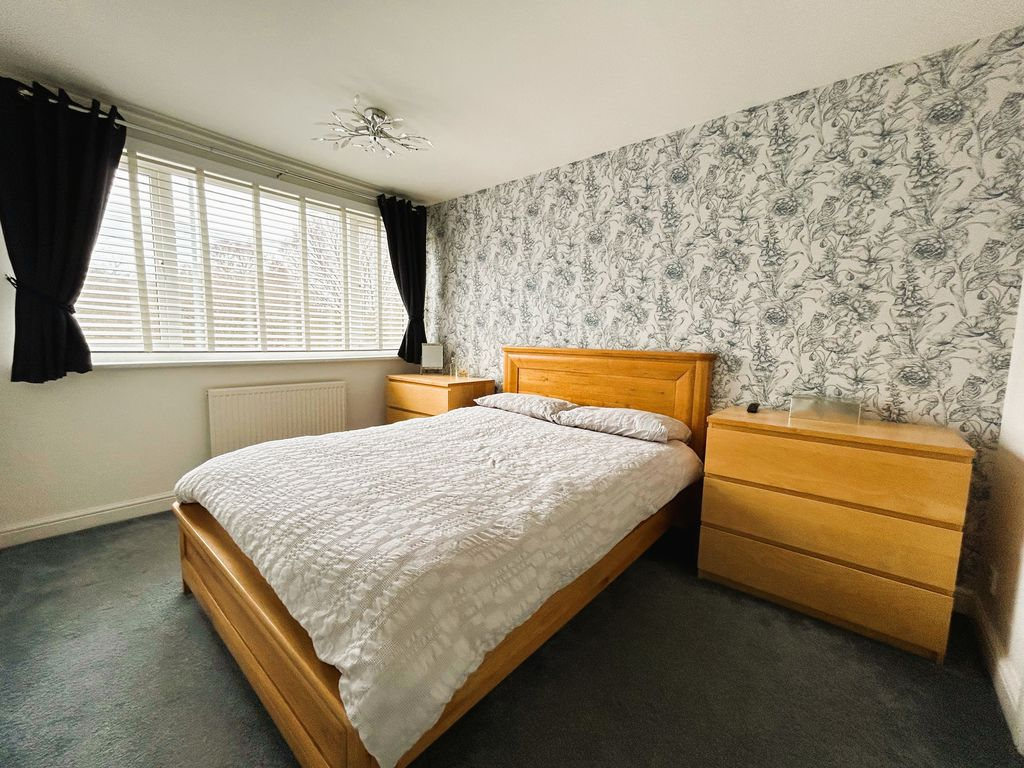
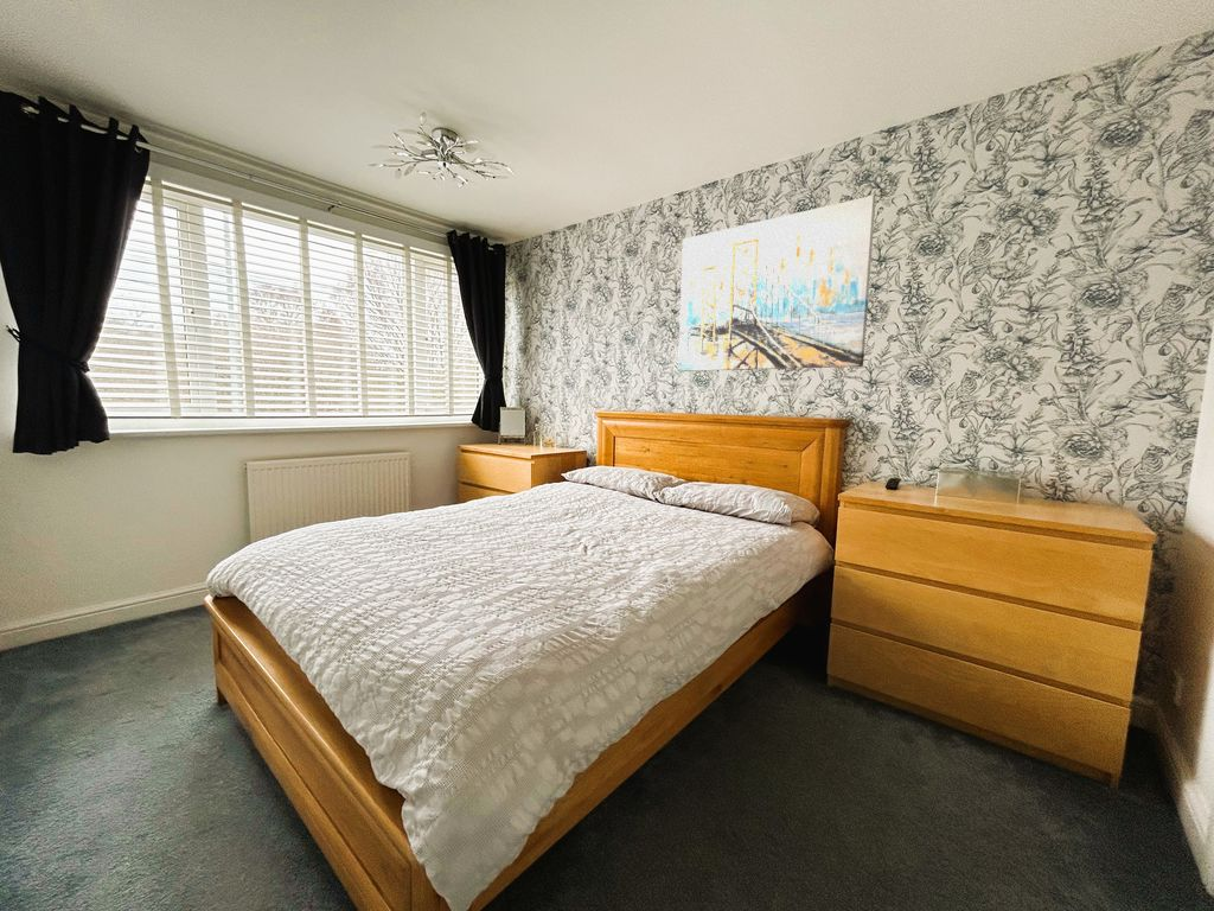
+ wall art (763, 295)
